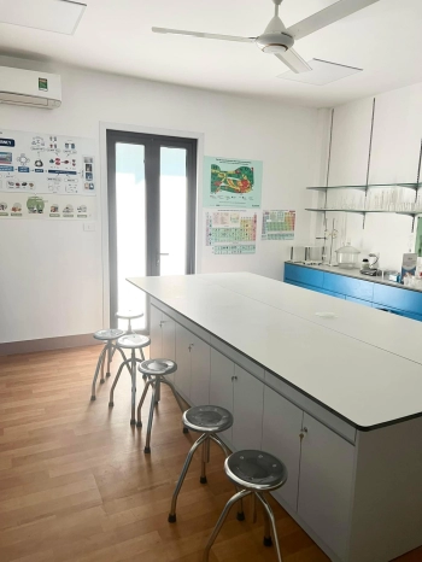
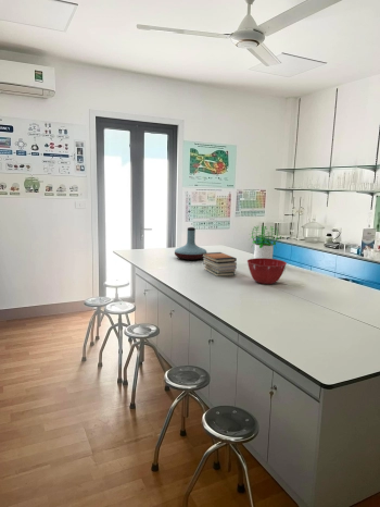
+ potted plant (263, 244)
+ flask (190, 243)
+ mixing bowl (266, 271)
+ book stack (218, 263)
